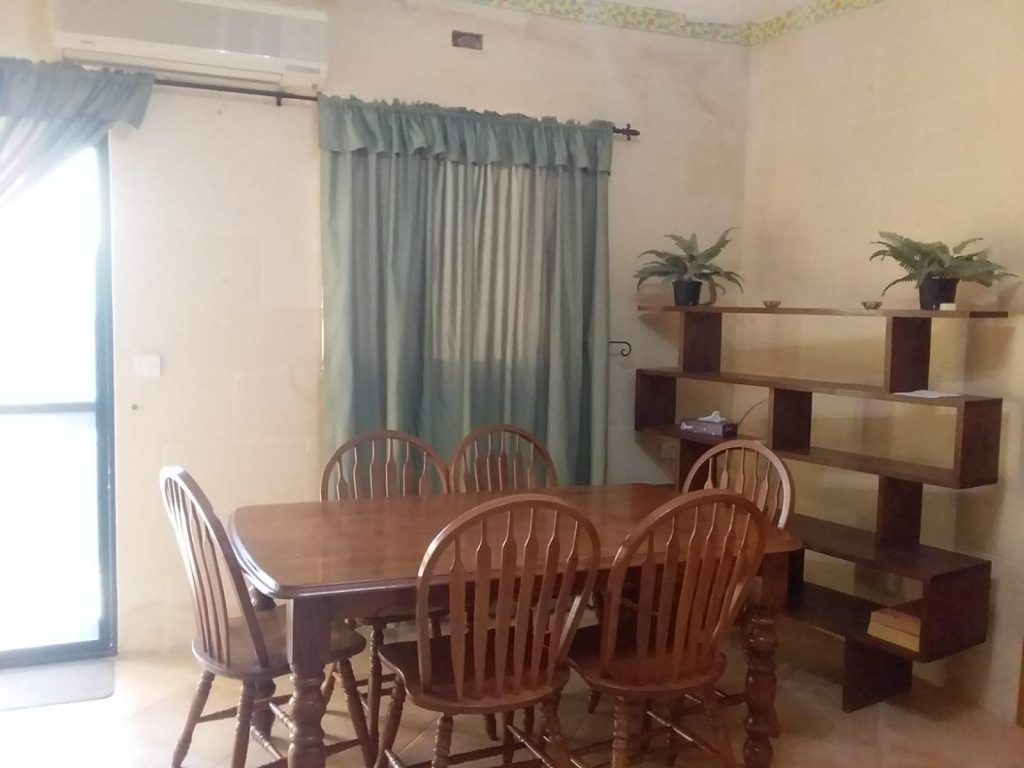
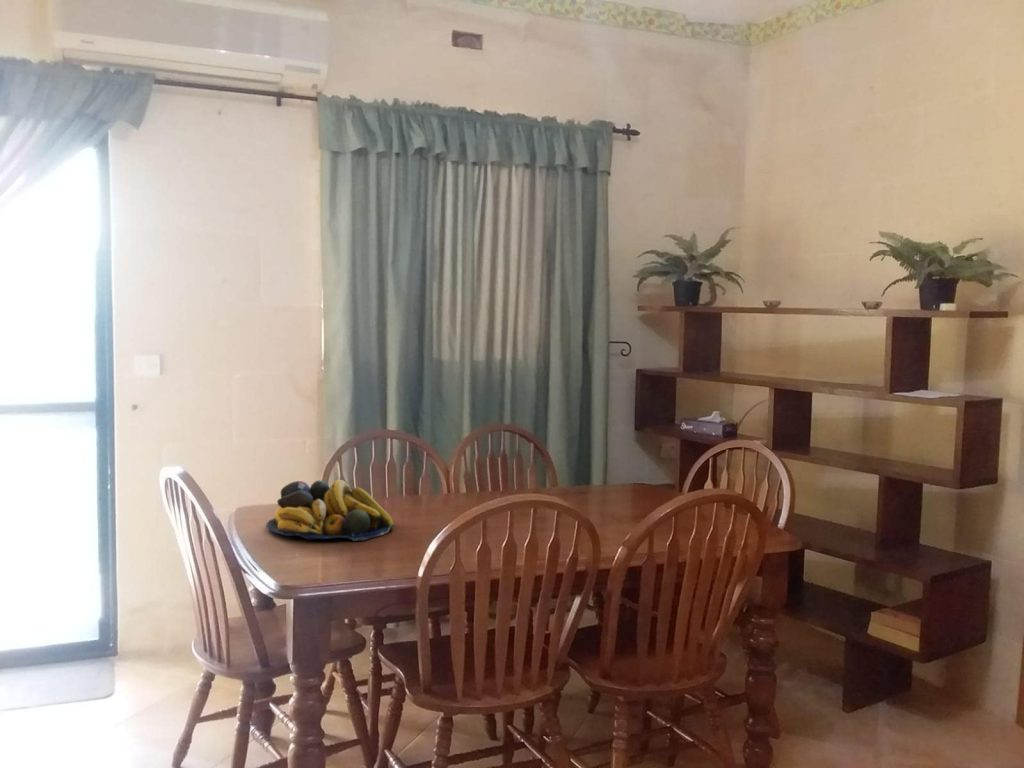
+ fruit bowl (330, 504)
